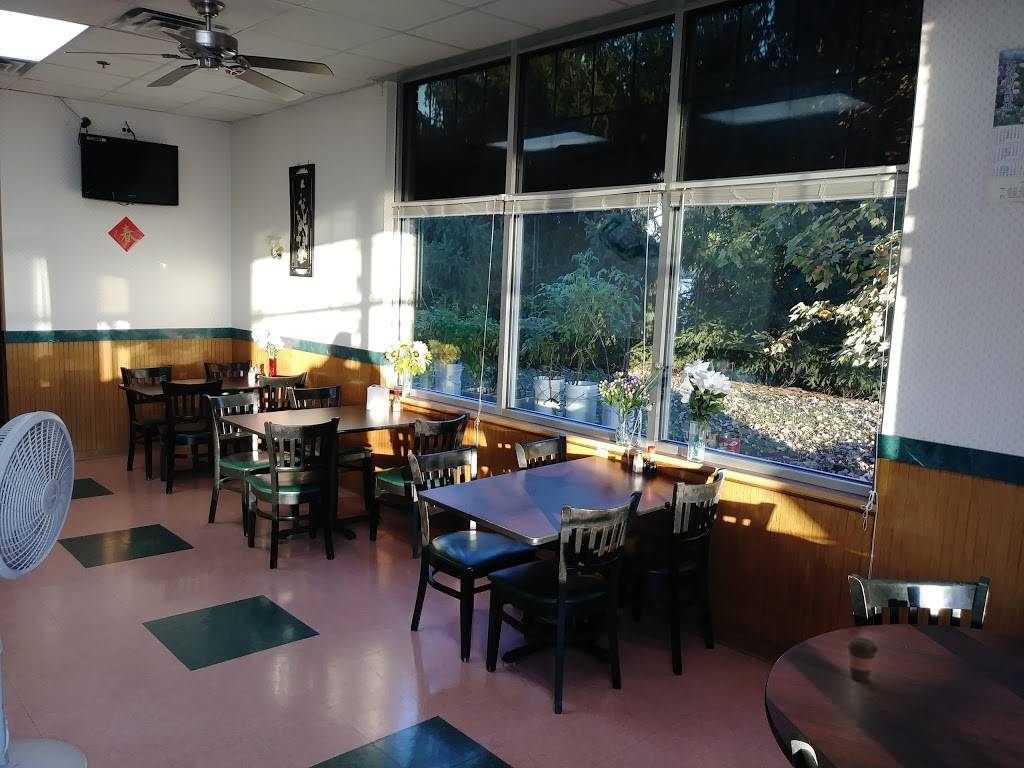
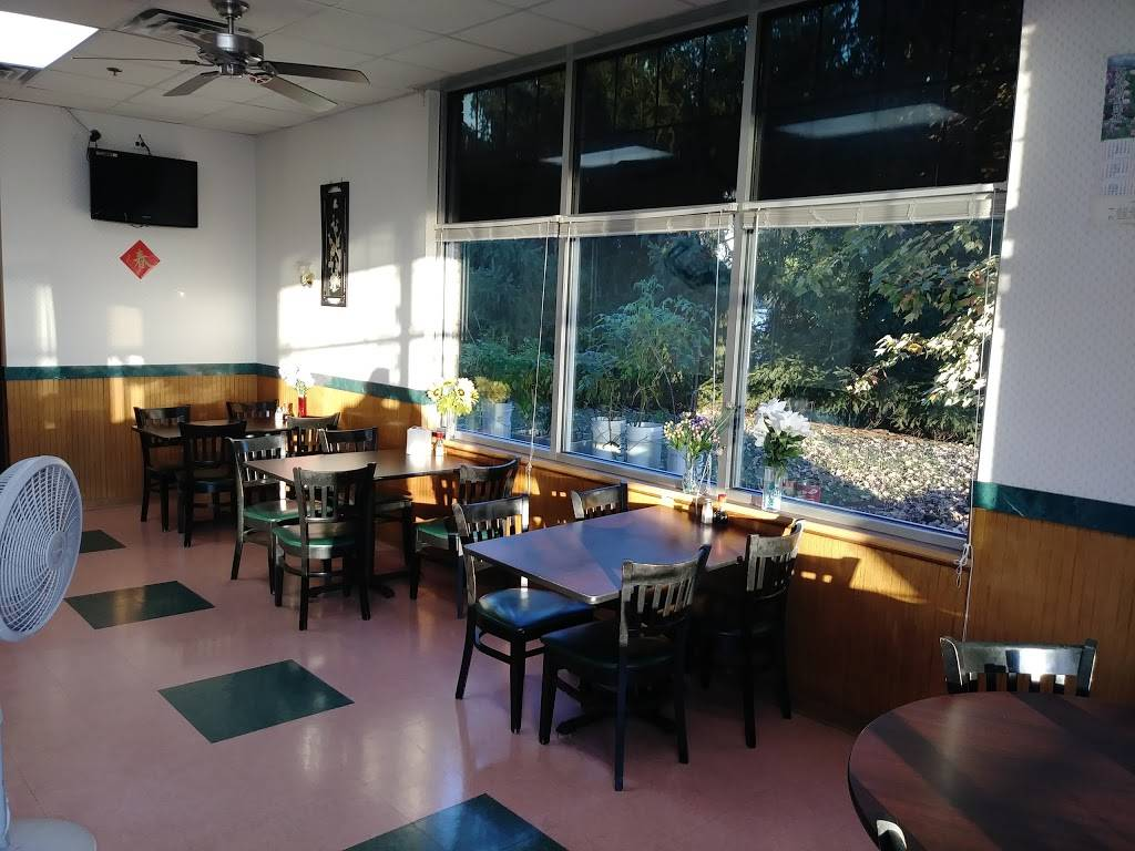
- coffee cup (861, 659)
